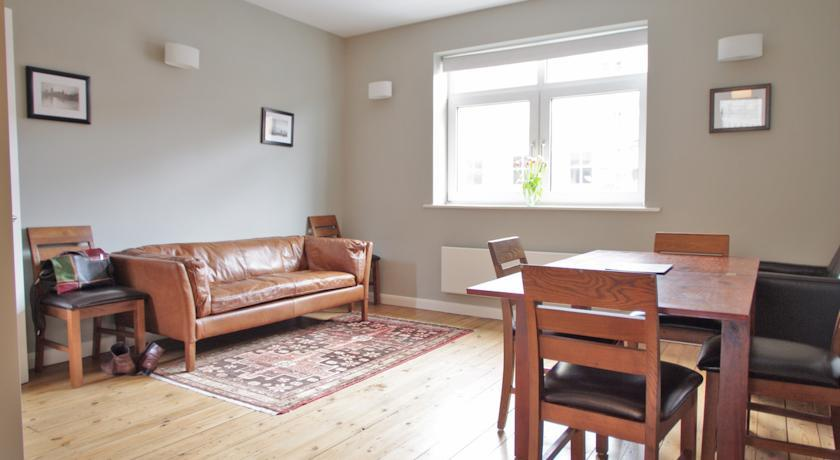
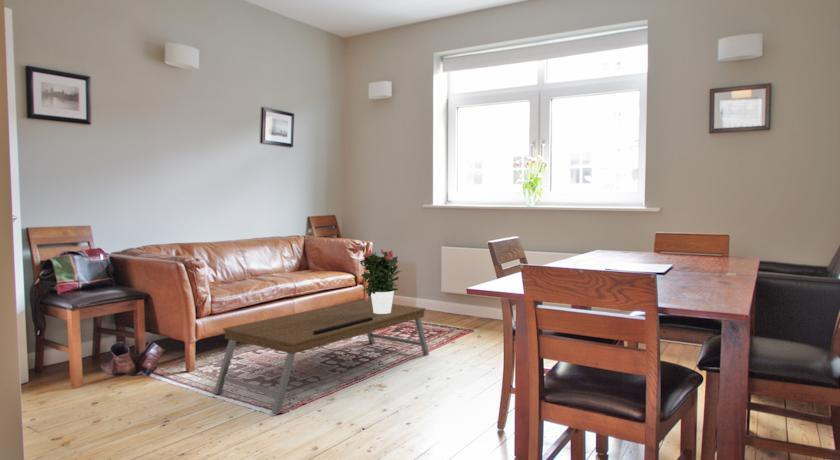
+ coffee table (333, 342)
+ potted flower (380, 277)
